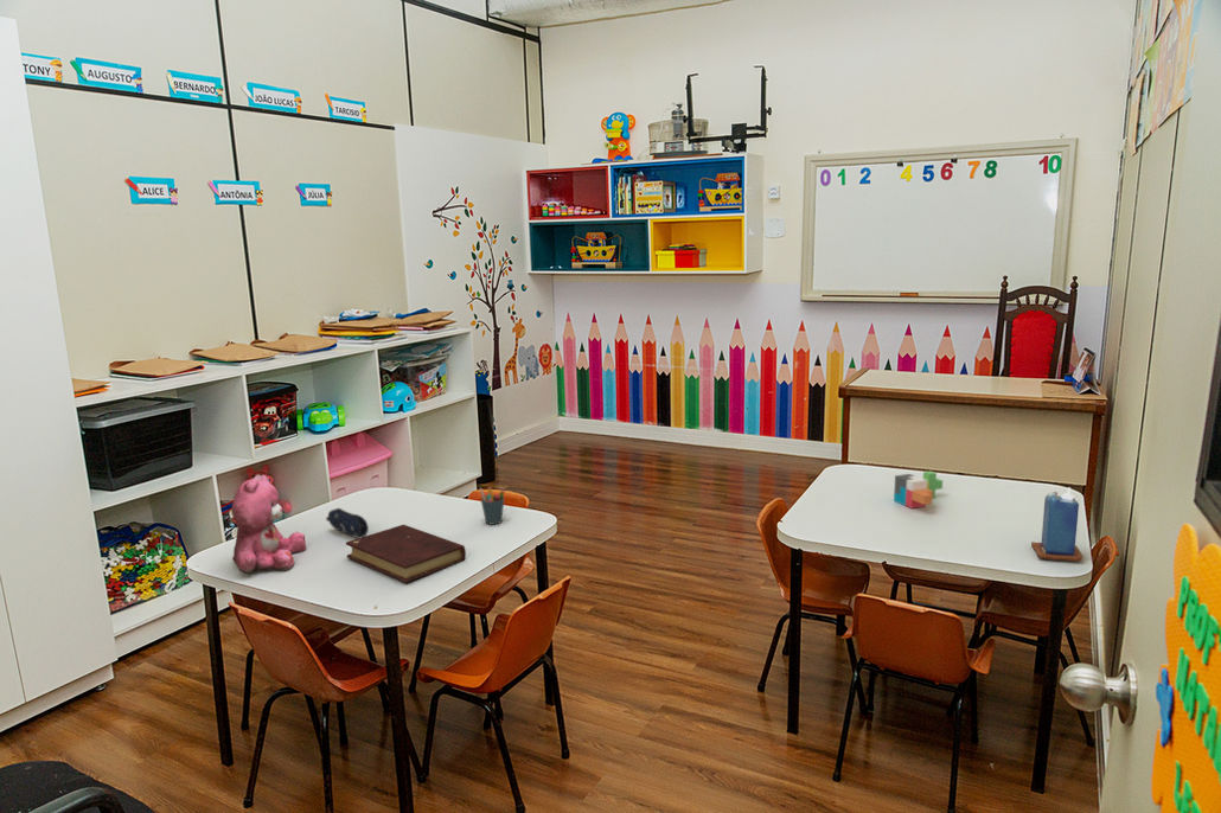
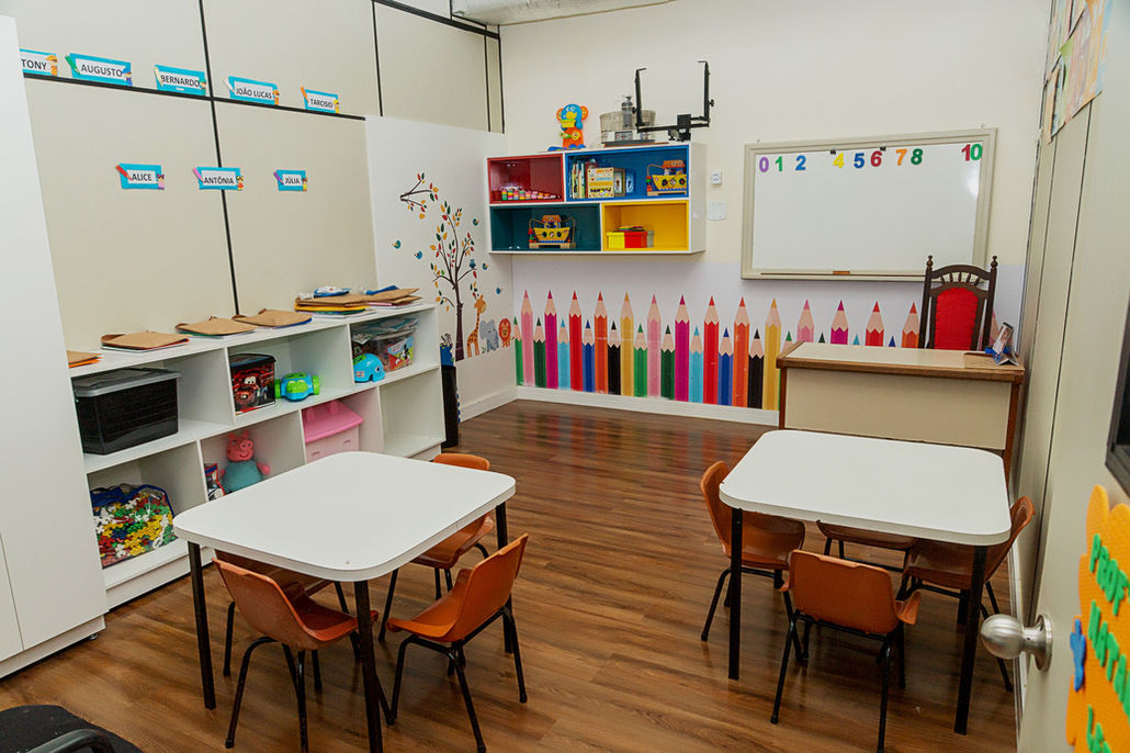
- pencil case (347, 523)
- pen holder (492, 504)
- candle (1057, 520)
- teddy bear (263, 518)
- toy blocks (931, 491)
- book (404, 551)
